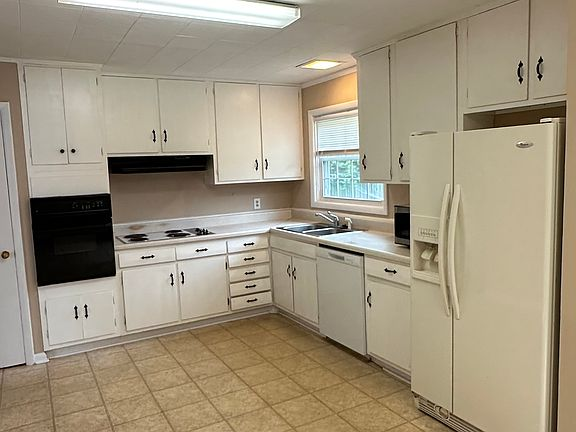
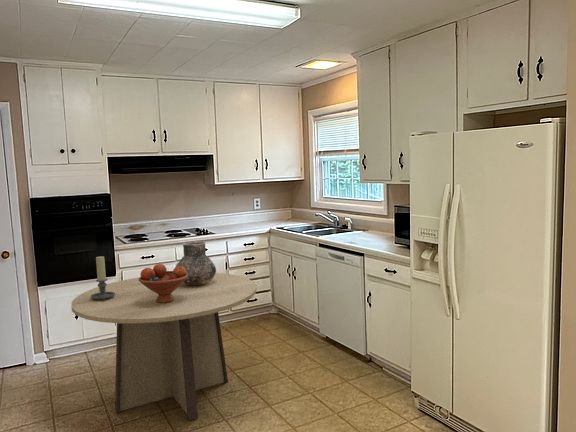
+ candle holder (101, 277)
+ vase (195, 263)
+ dining table (171, 343)
+ fruit bowl (164, 283)
